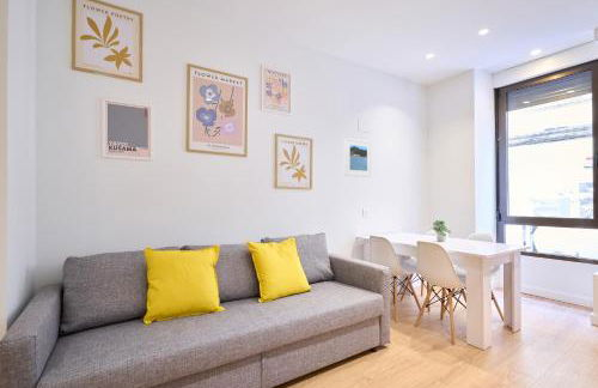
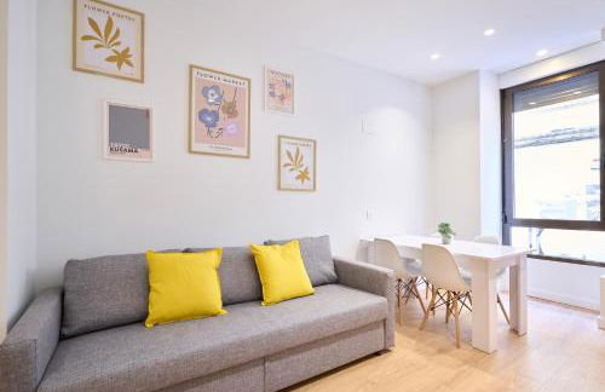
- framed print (358, 158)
